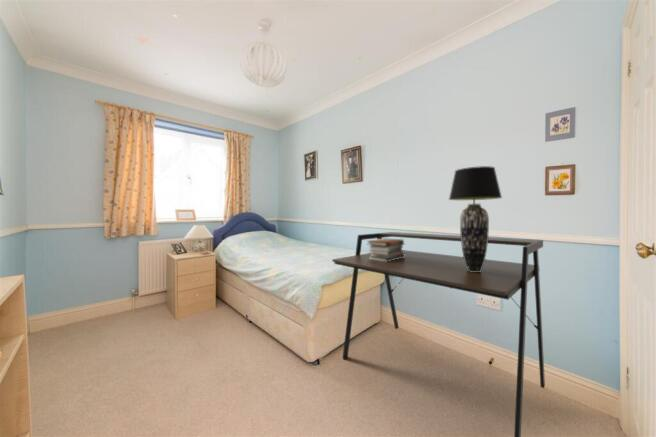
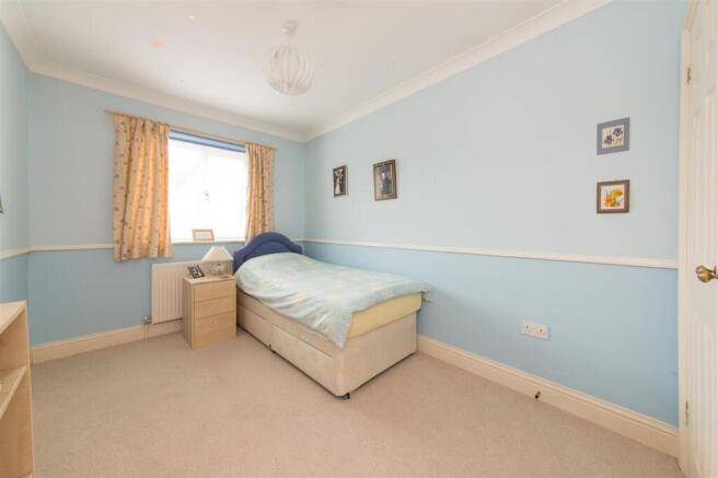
- book stack (386, 248)
- desk (434, 284)
- table lamp (474, 220)
